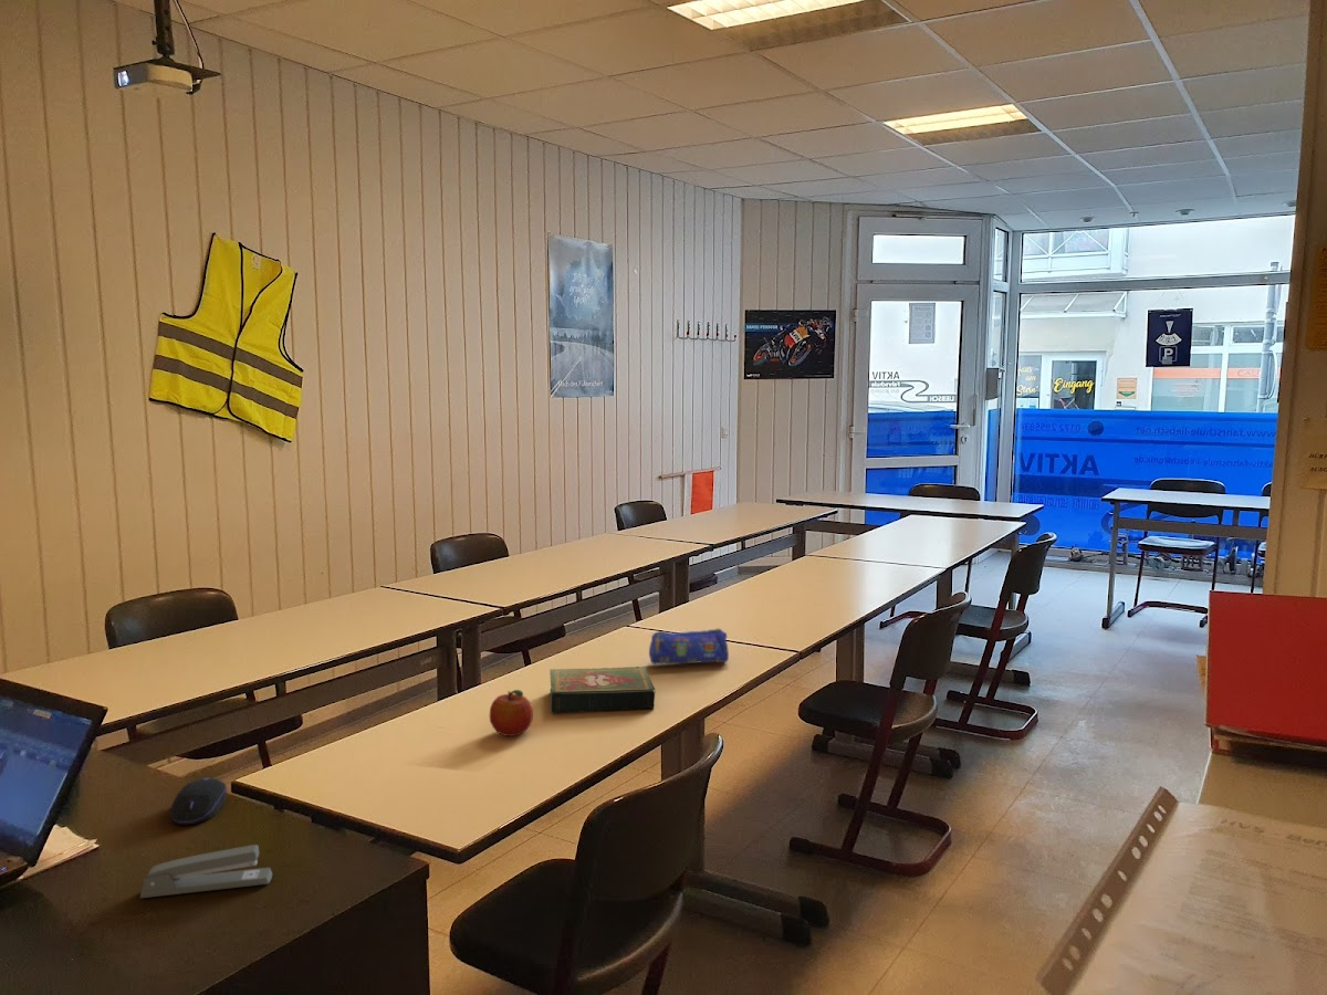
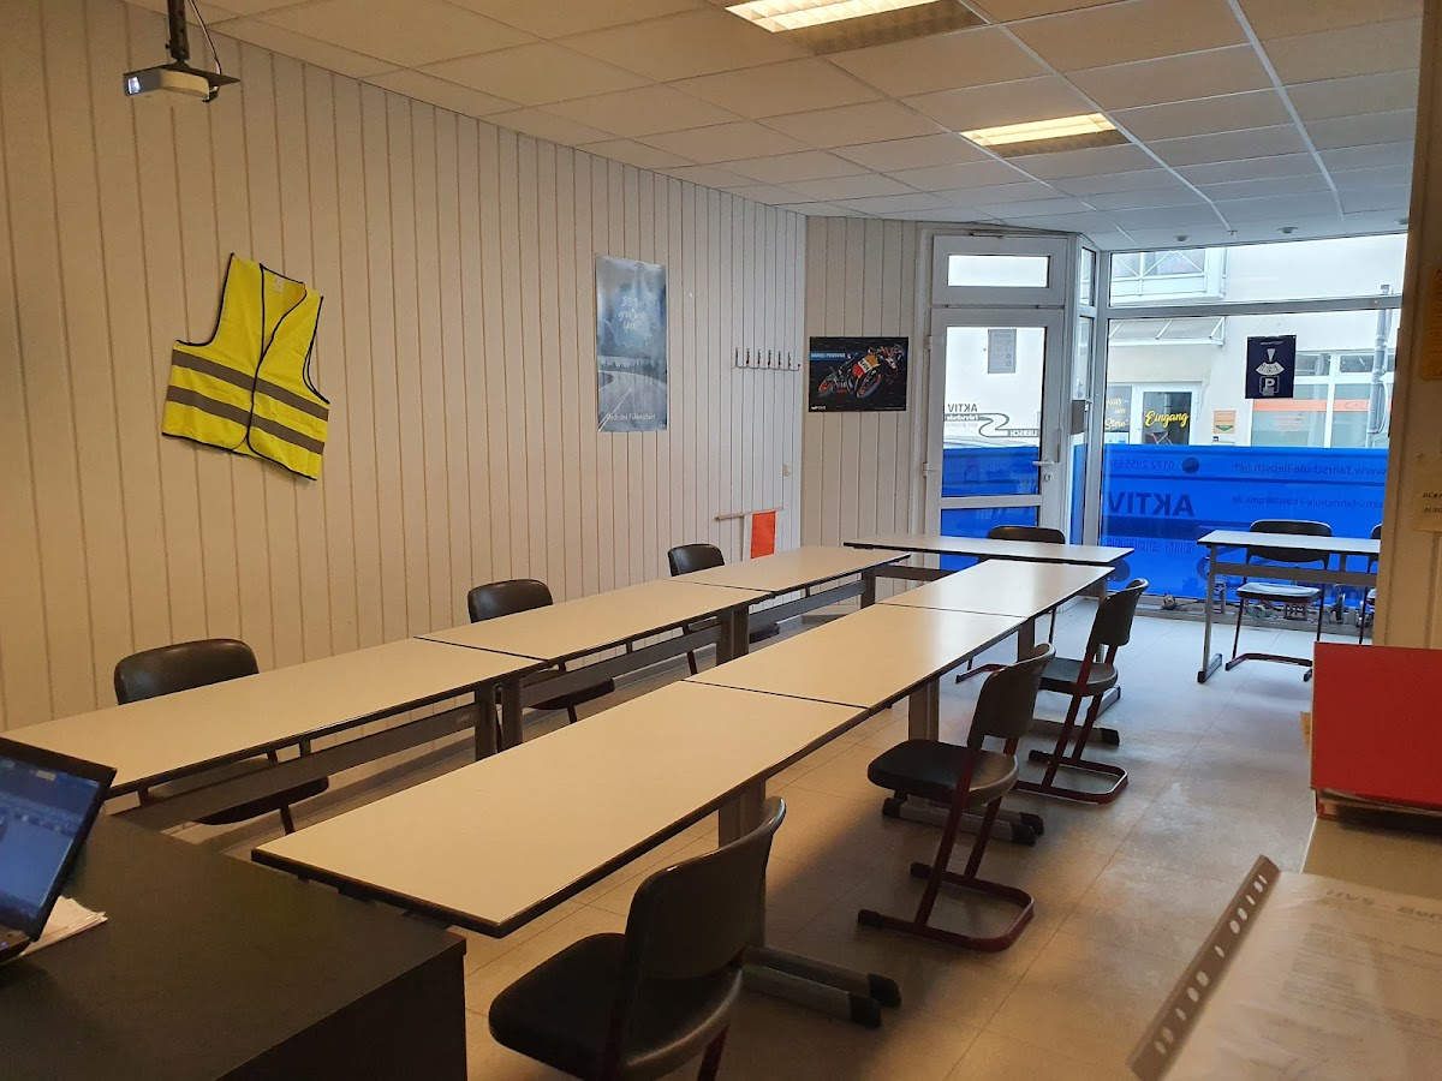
- stapler (207, 869)
- pencil case (689, 646)
- fruit (511, 710)
- computer mouse (198, 797)
- book (600, 688)
